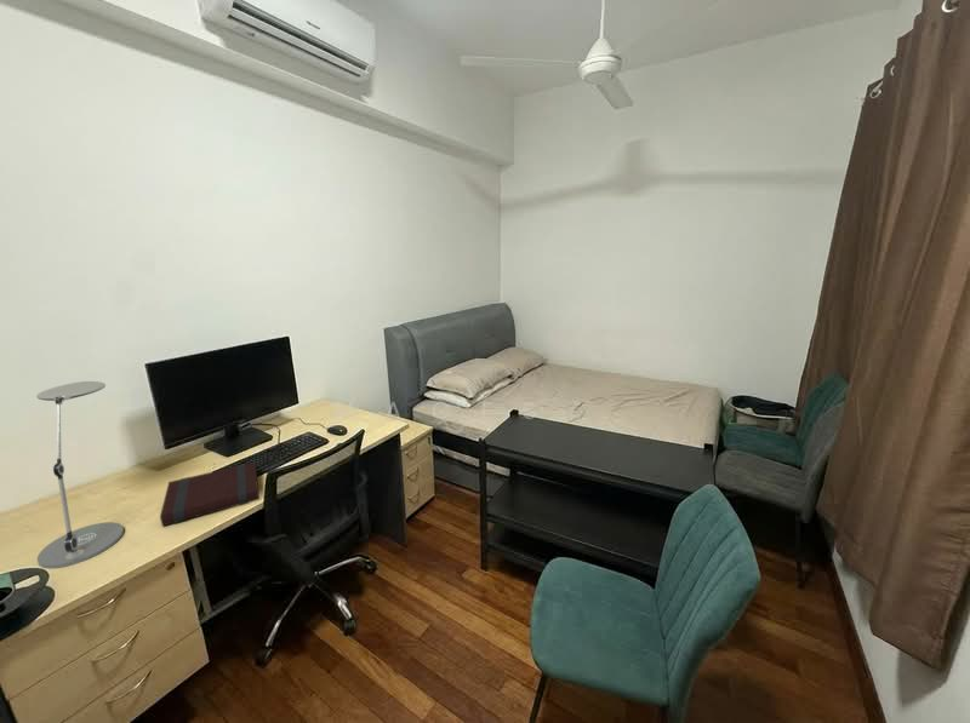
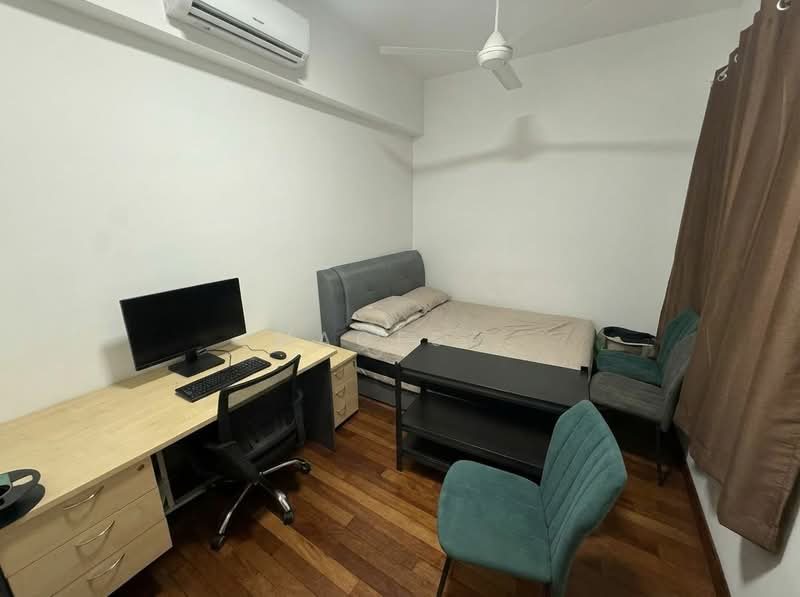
- desk lamp (63, 466)
- book (213, 490)
